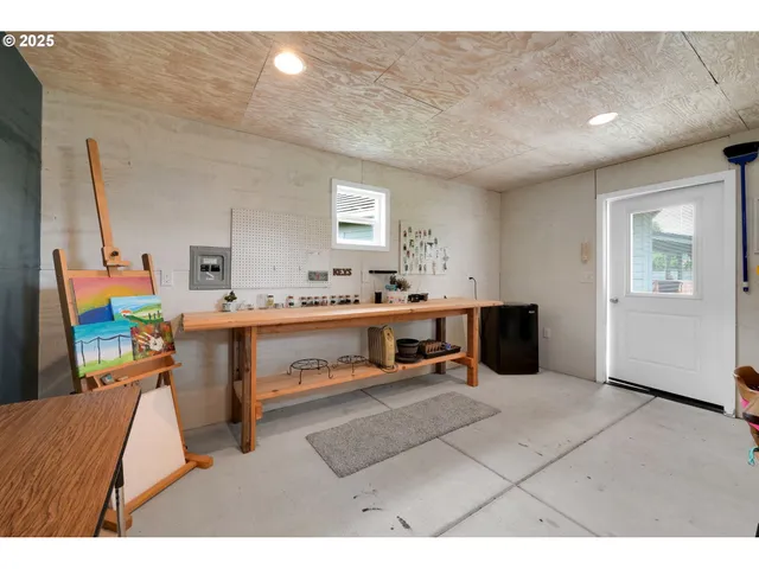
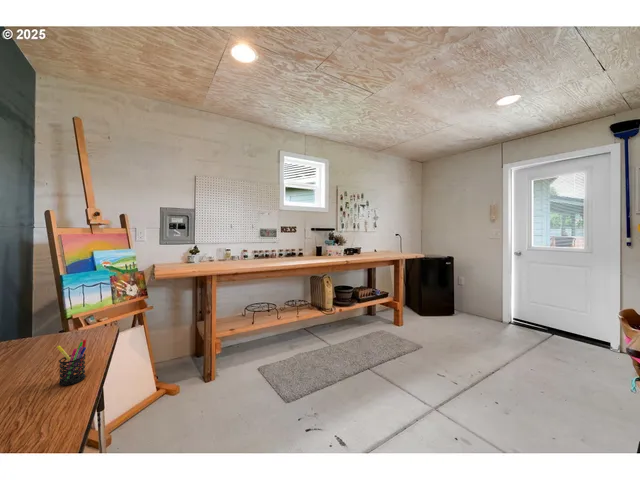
+ pen holder (75, 359)
